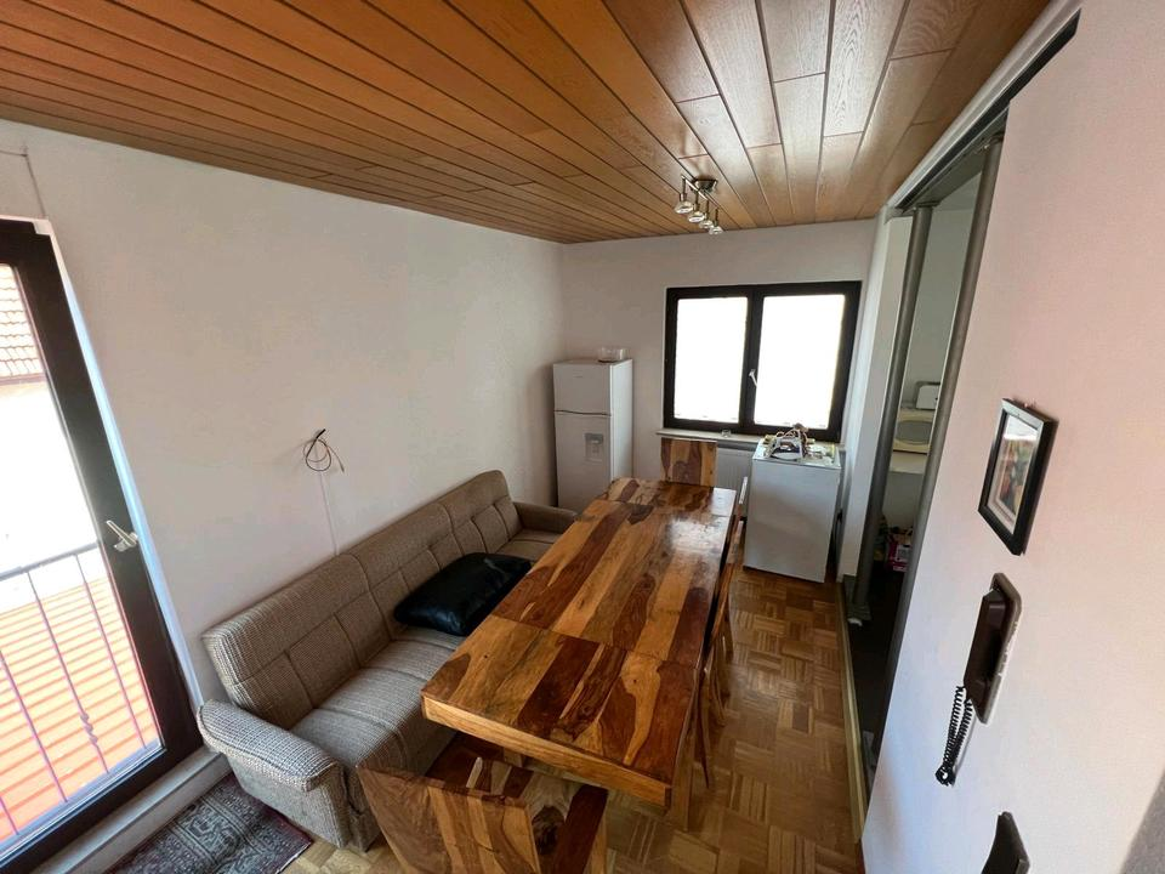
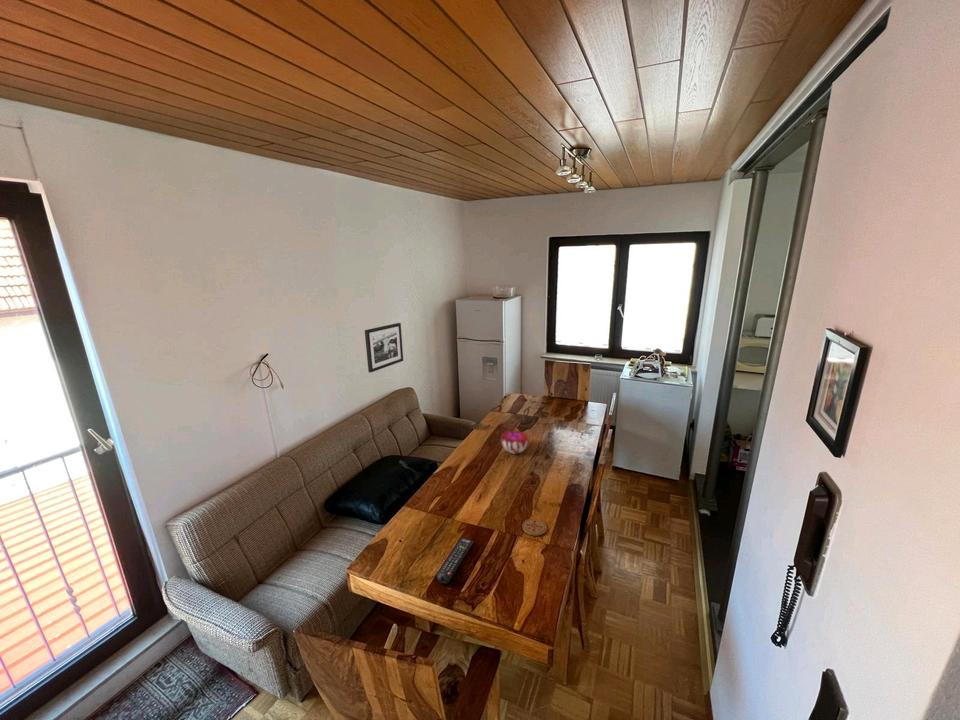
+ decorative bowl (514, 443)
+ remote control (456, 558)
+ picture frame (385, 346)
+ coaster (534, 526)
